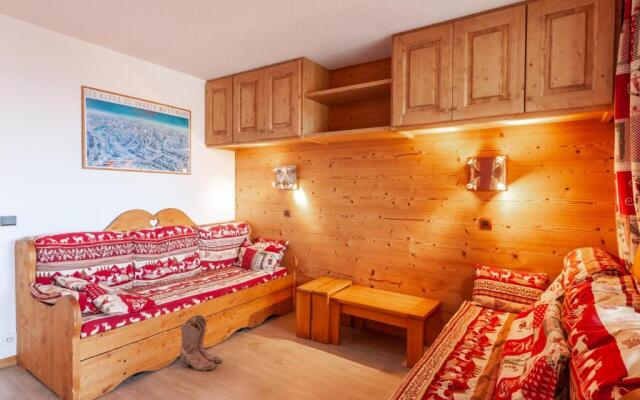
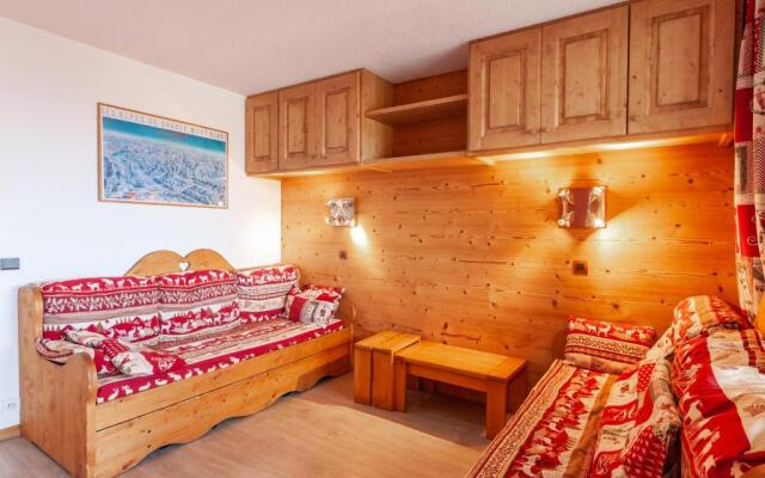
- boots (201, 340)
